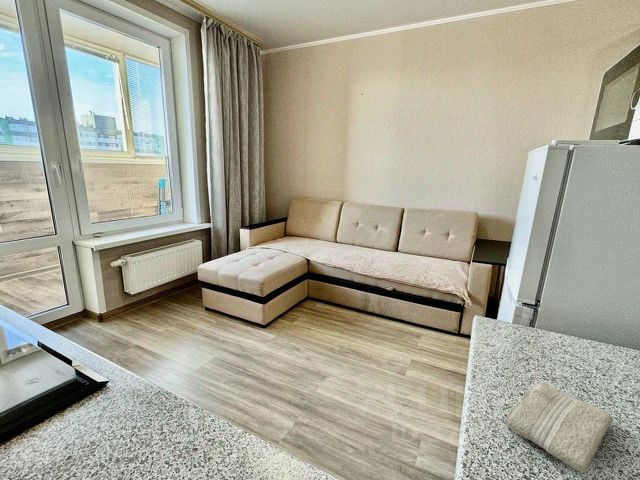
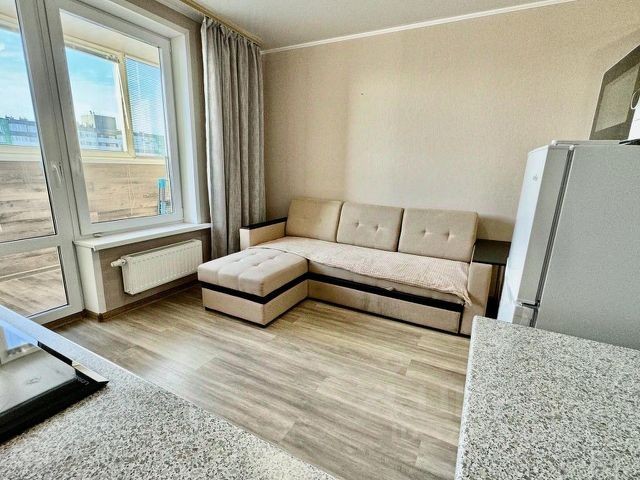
- washcloth (559, 419)
